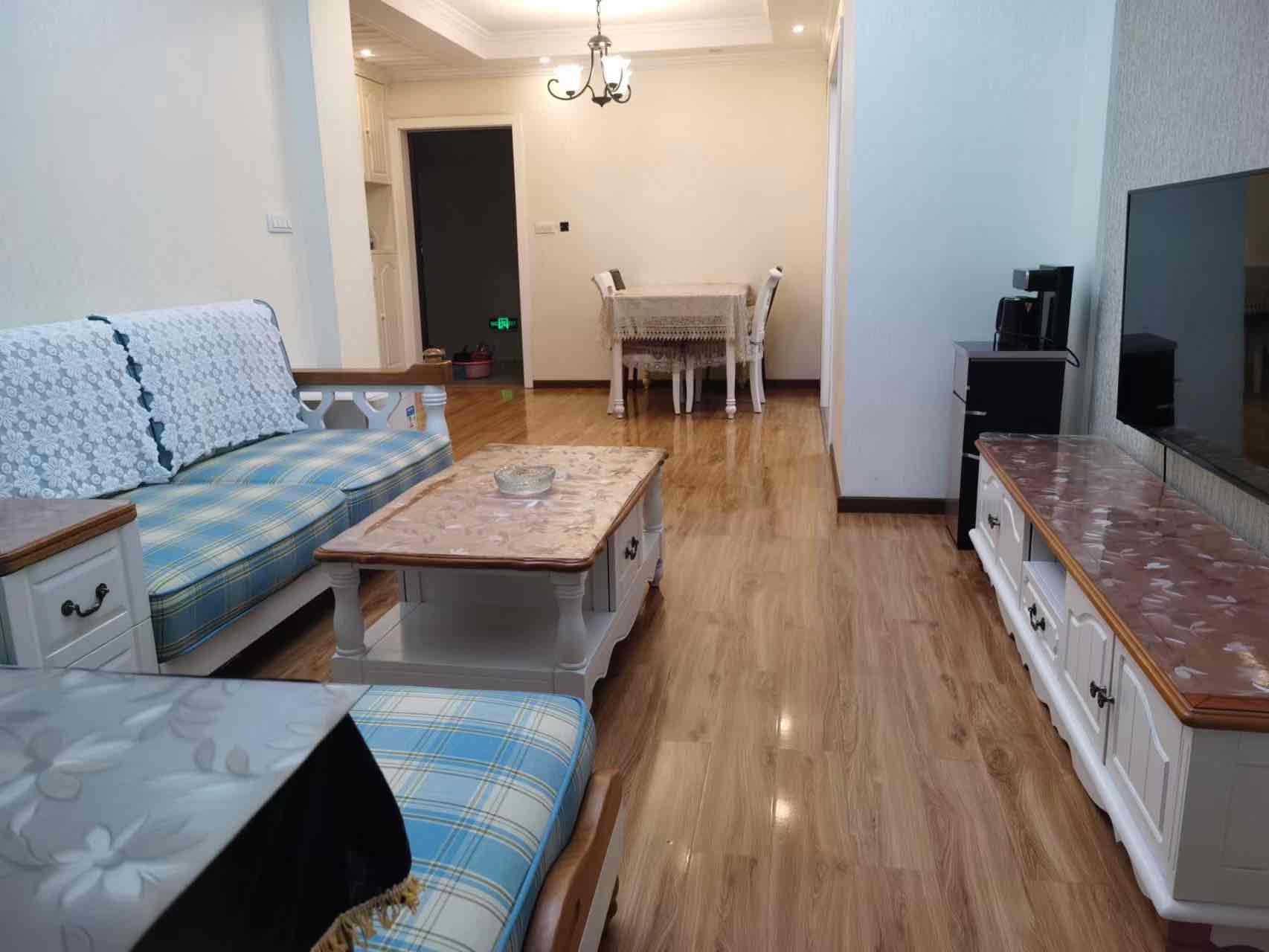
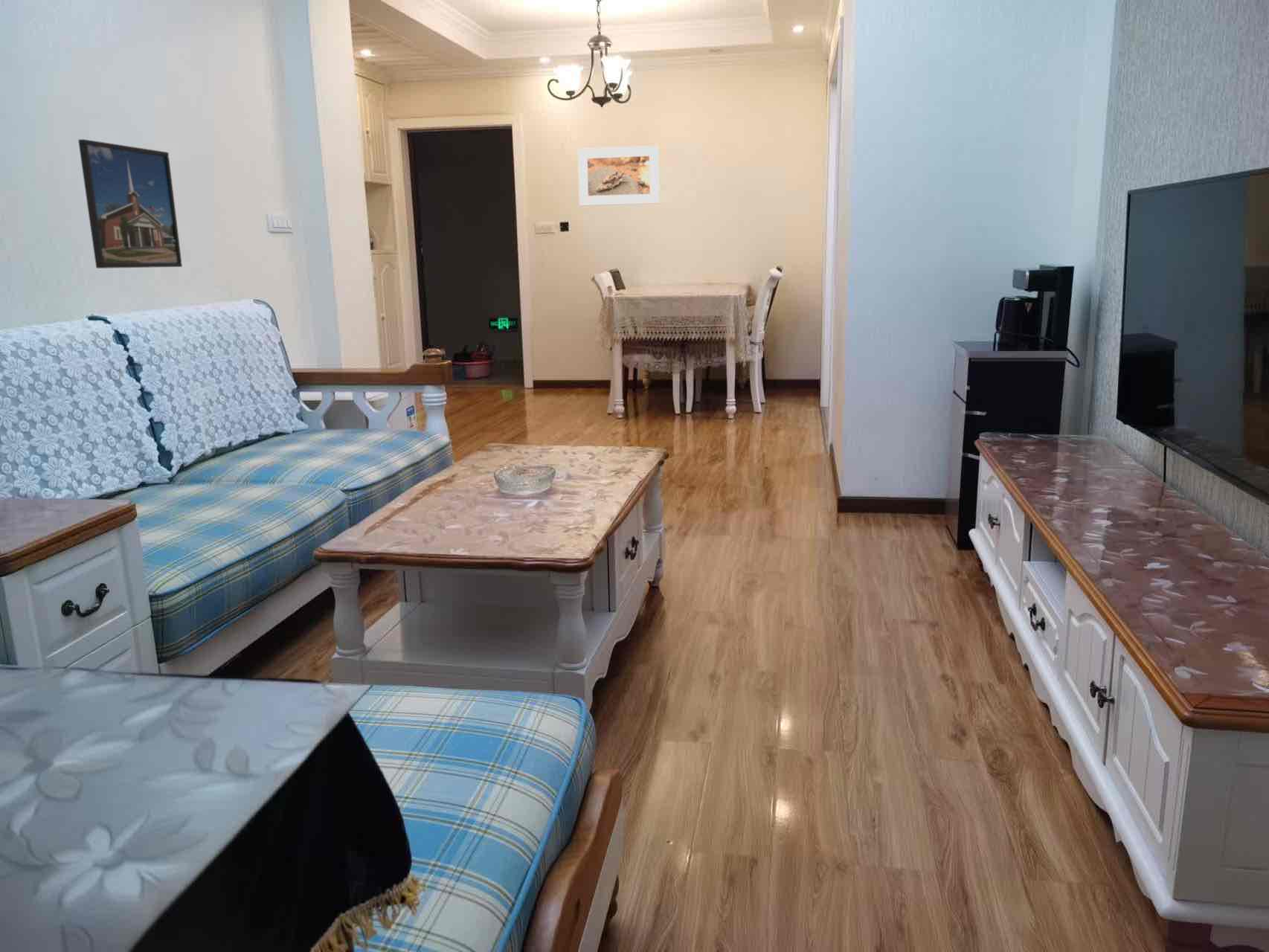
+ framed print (134, 208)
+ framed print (618, 176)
